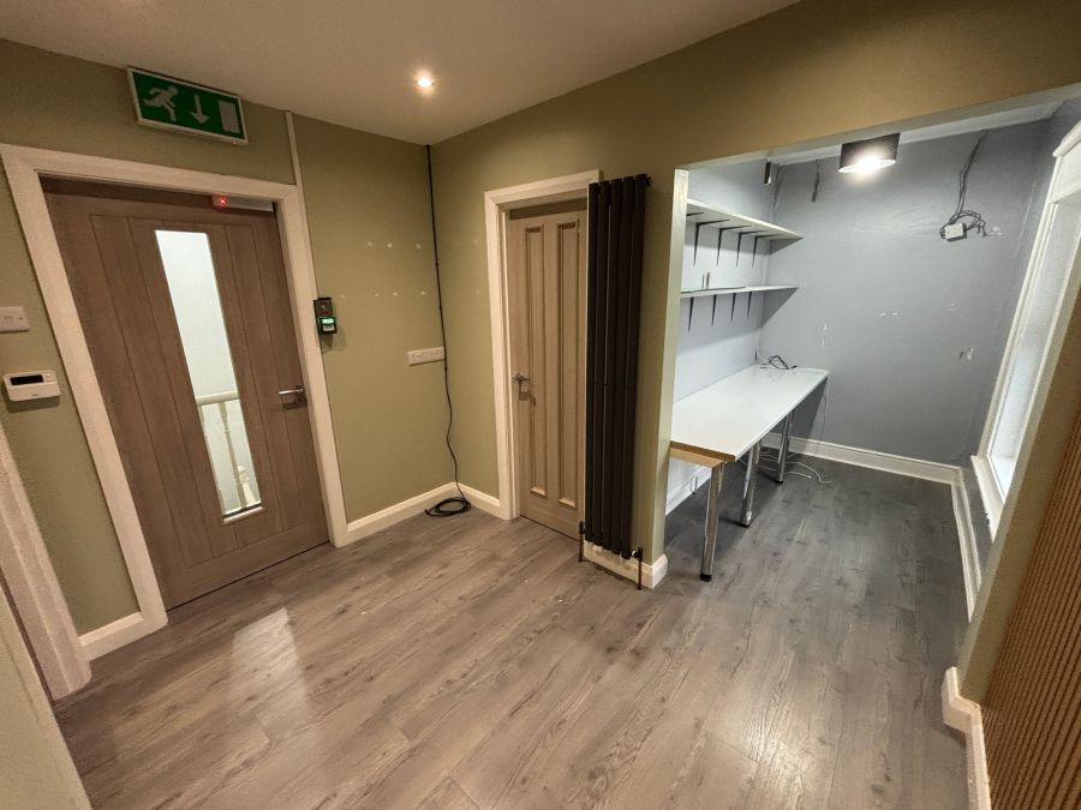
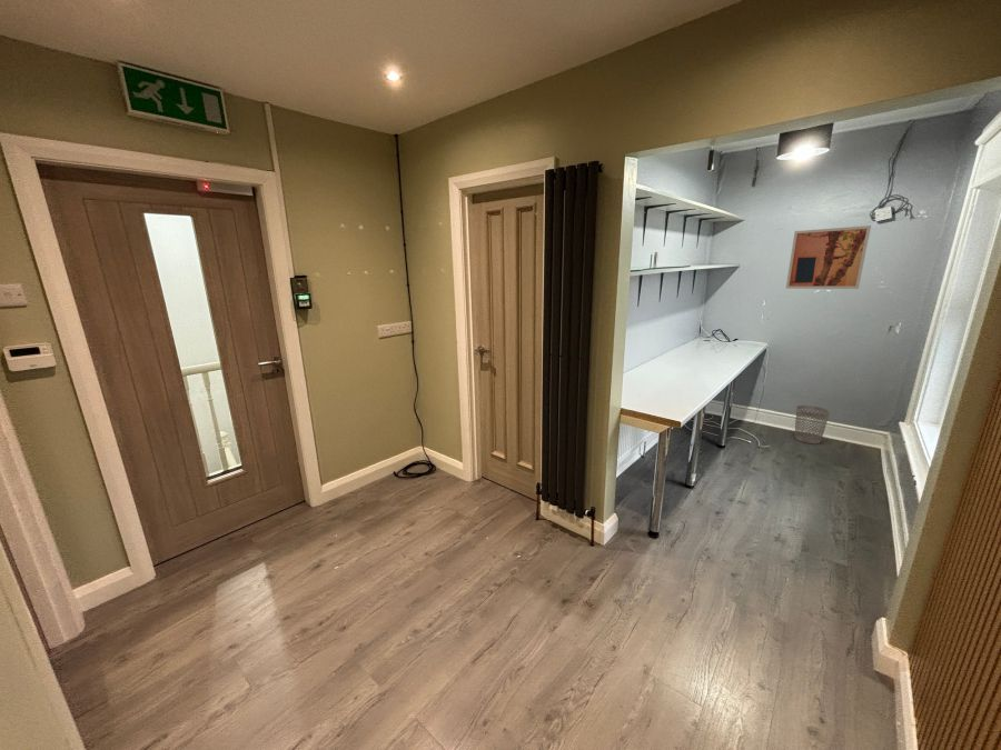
+ wall art (825, 259)
+ wastebasket (810, 424)
